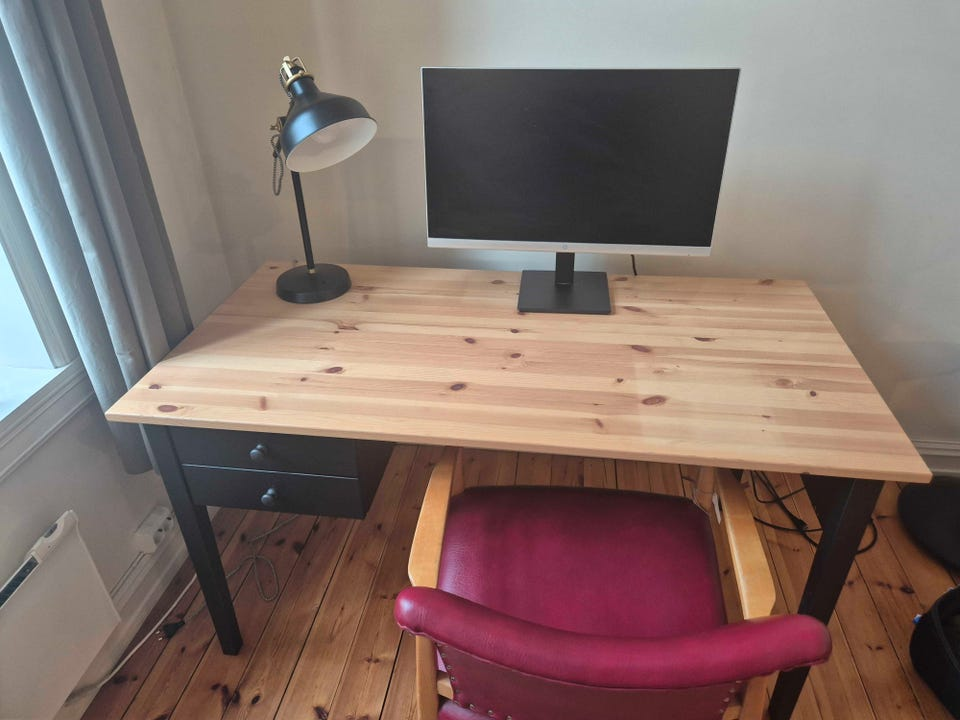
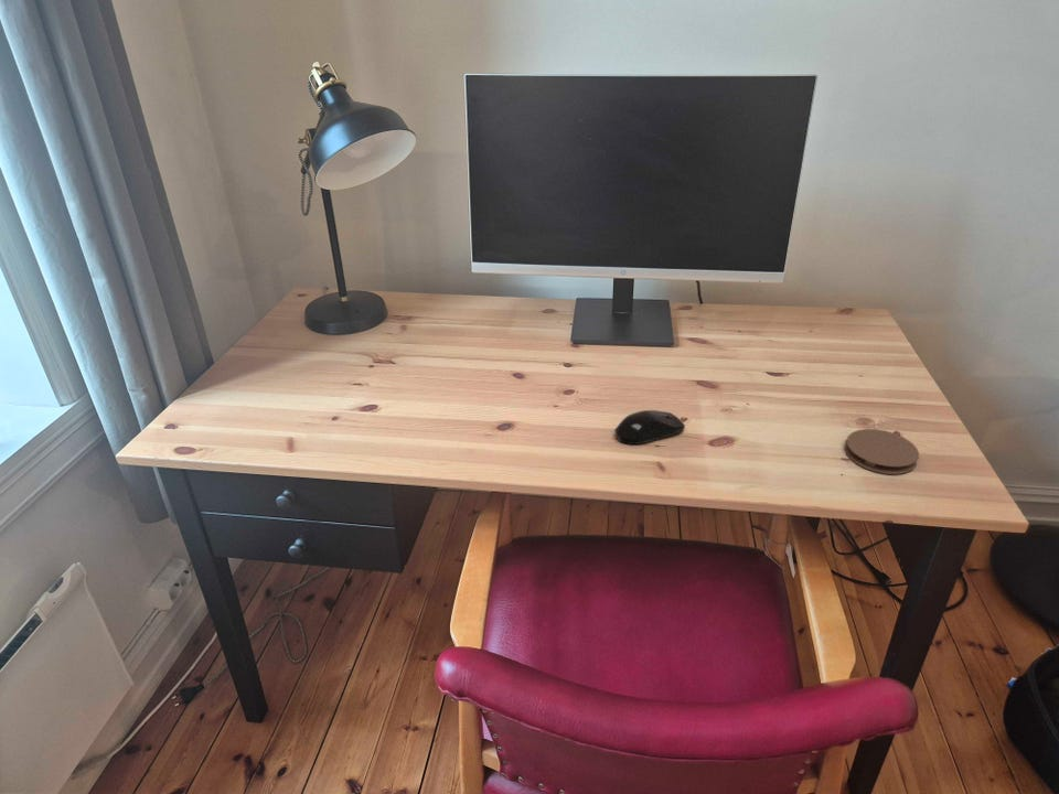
+ coaster (880, 450)
+ computer mouse (651, 422)
